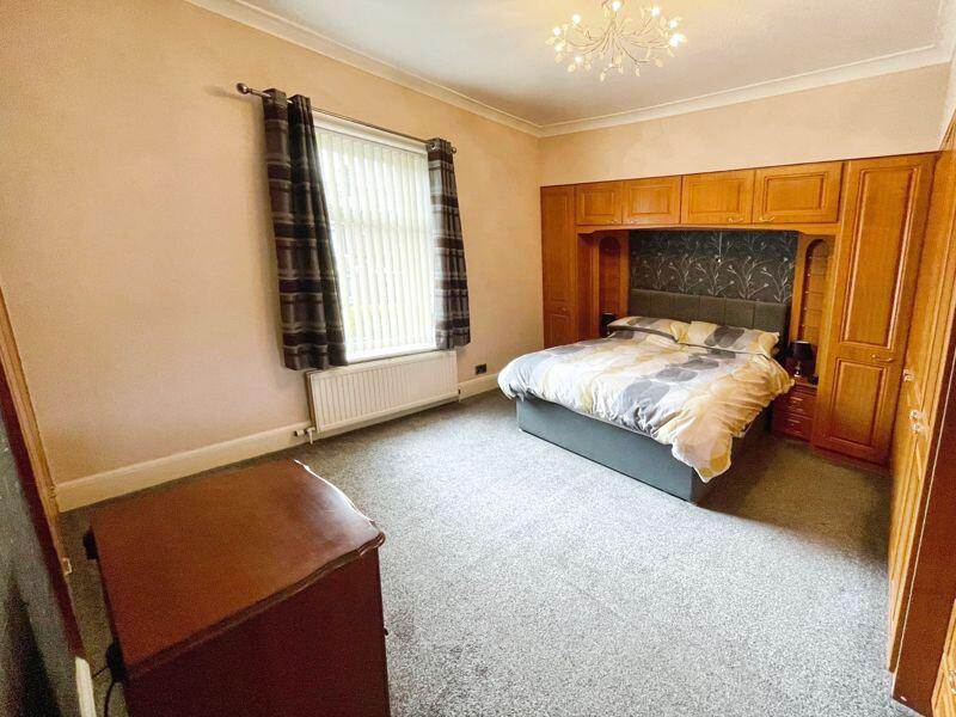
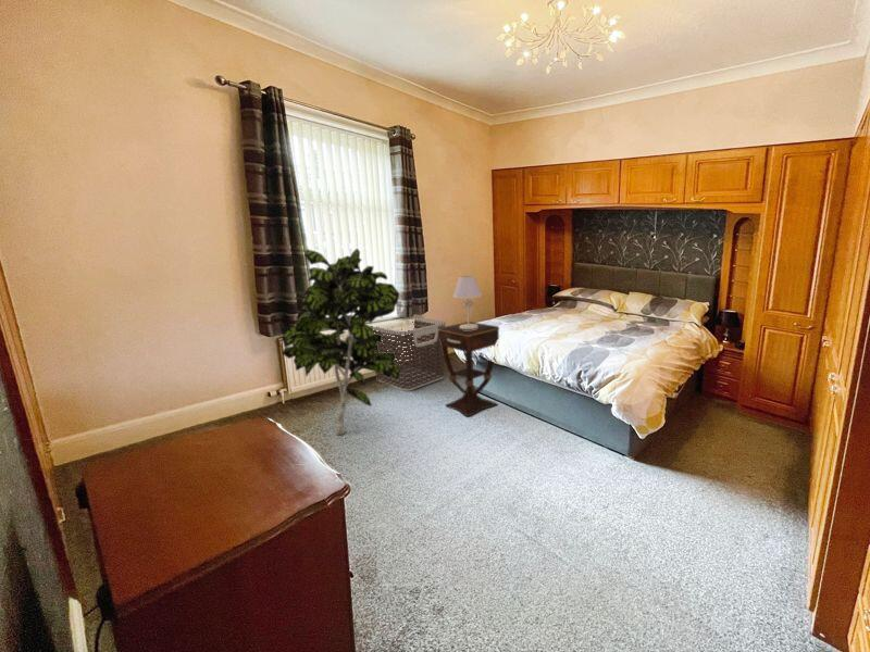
+ side table (469, 366)
+ clothes hamper (408, 351)
+ indoor plant (339, 342)
+ table lamp (468, 302)
